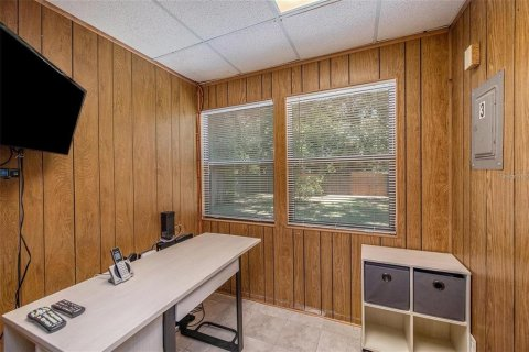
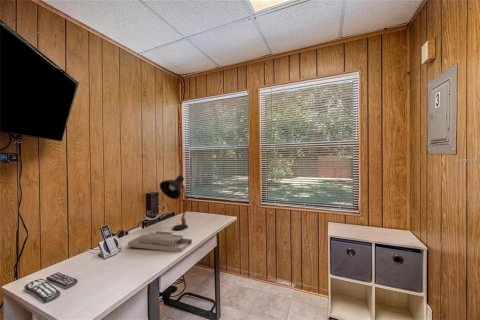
+ desk organizer (160, 239)
+ desk lamp (177, 198)
